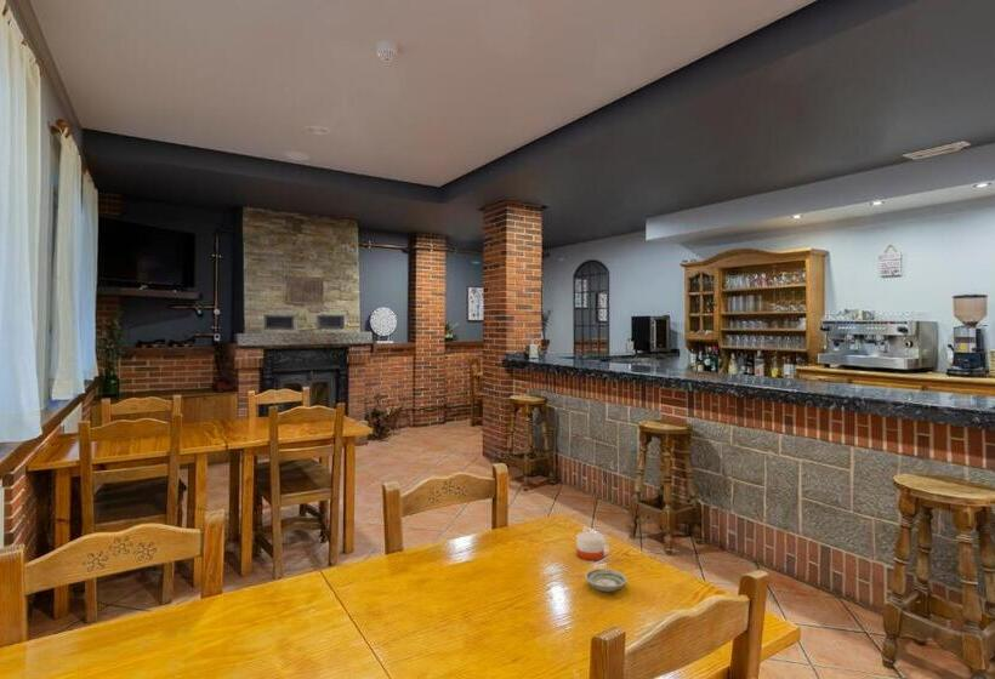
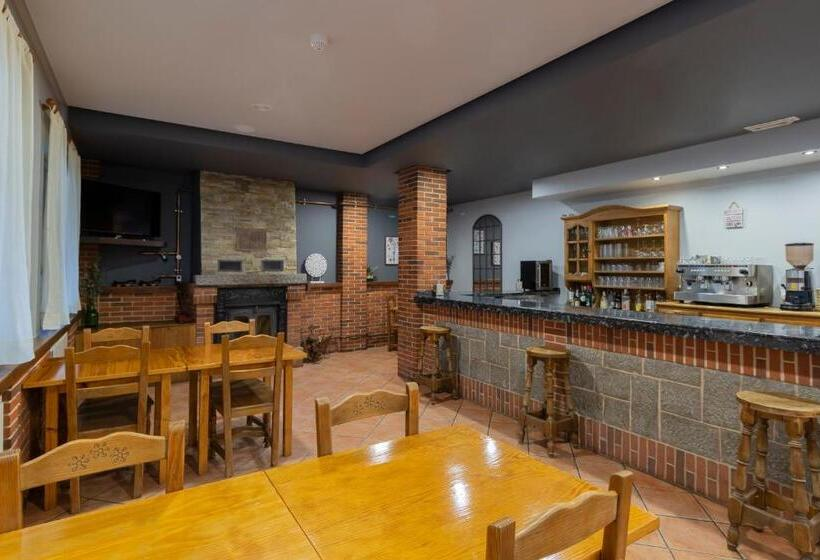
- candle (590, 535)
- saucer (605, 581)
